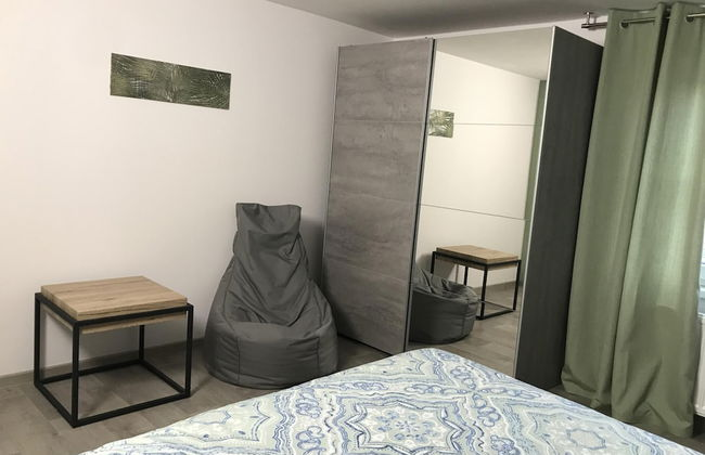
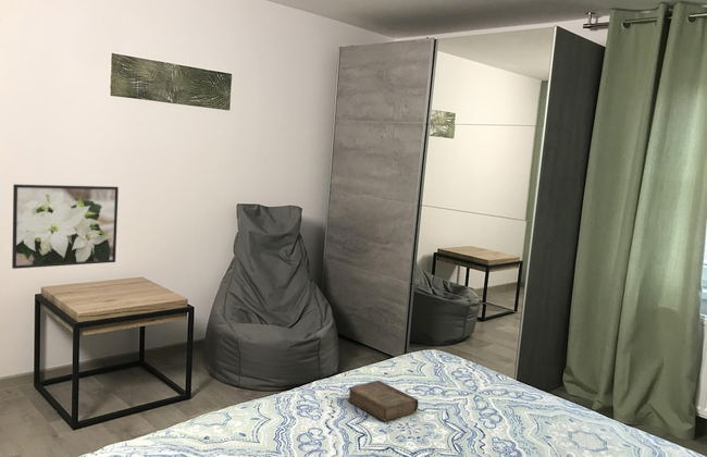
+ book (376, 396)
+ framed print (67, 225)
